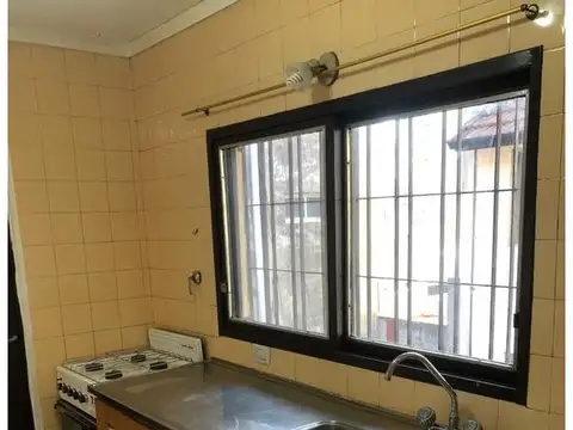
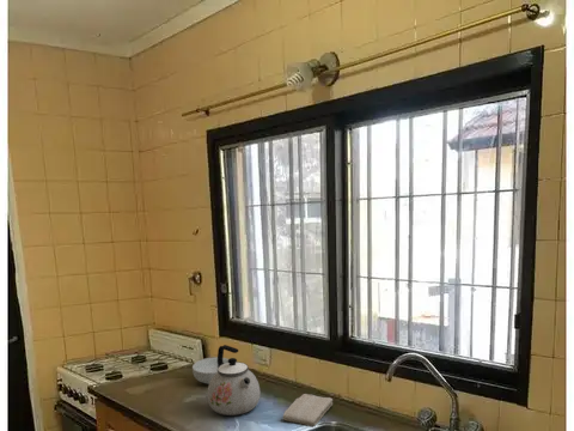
+ cereal bowl (213, 372)
+ washcloth (309, 408)
+ kettle (233, 377)
